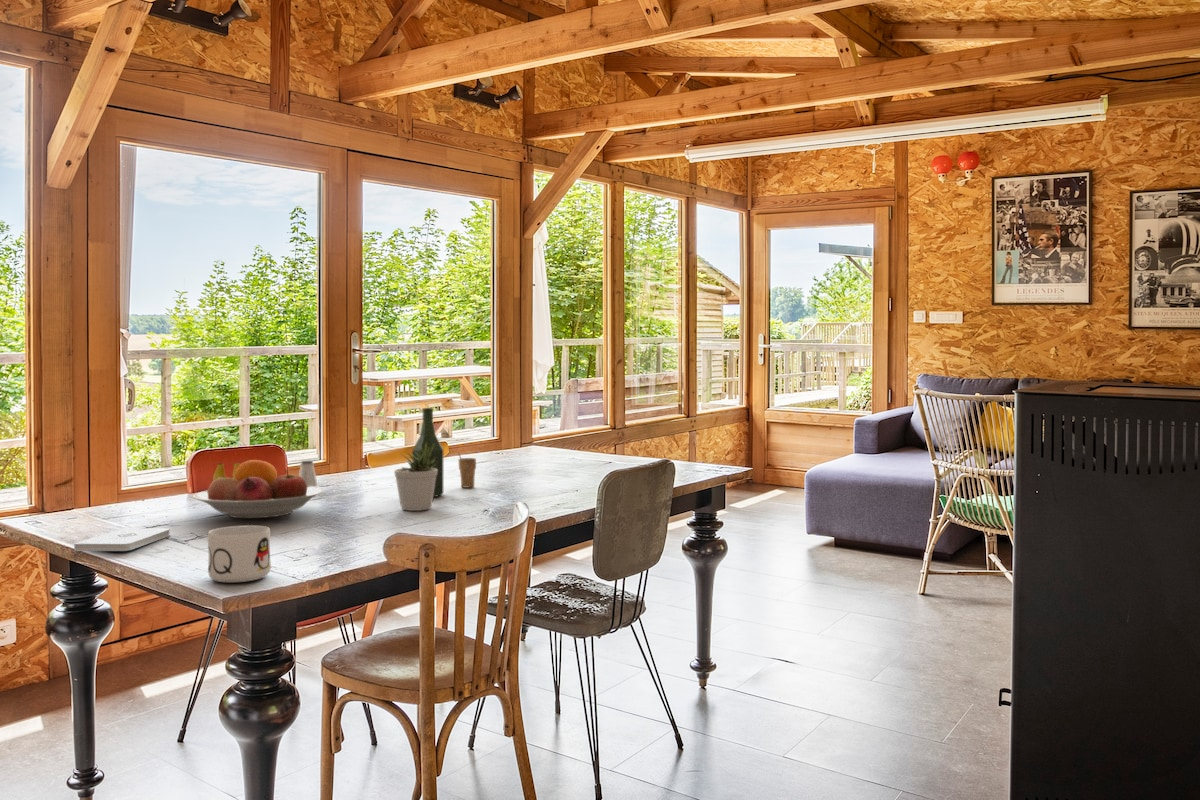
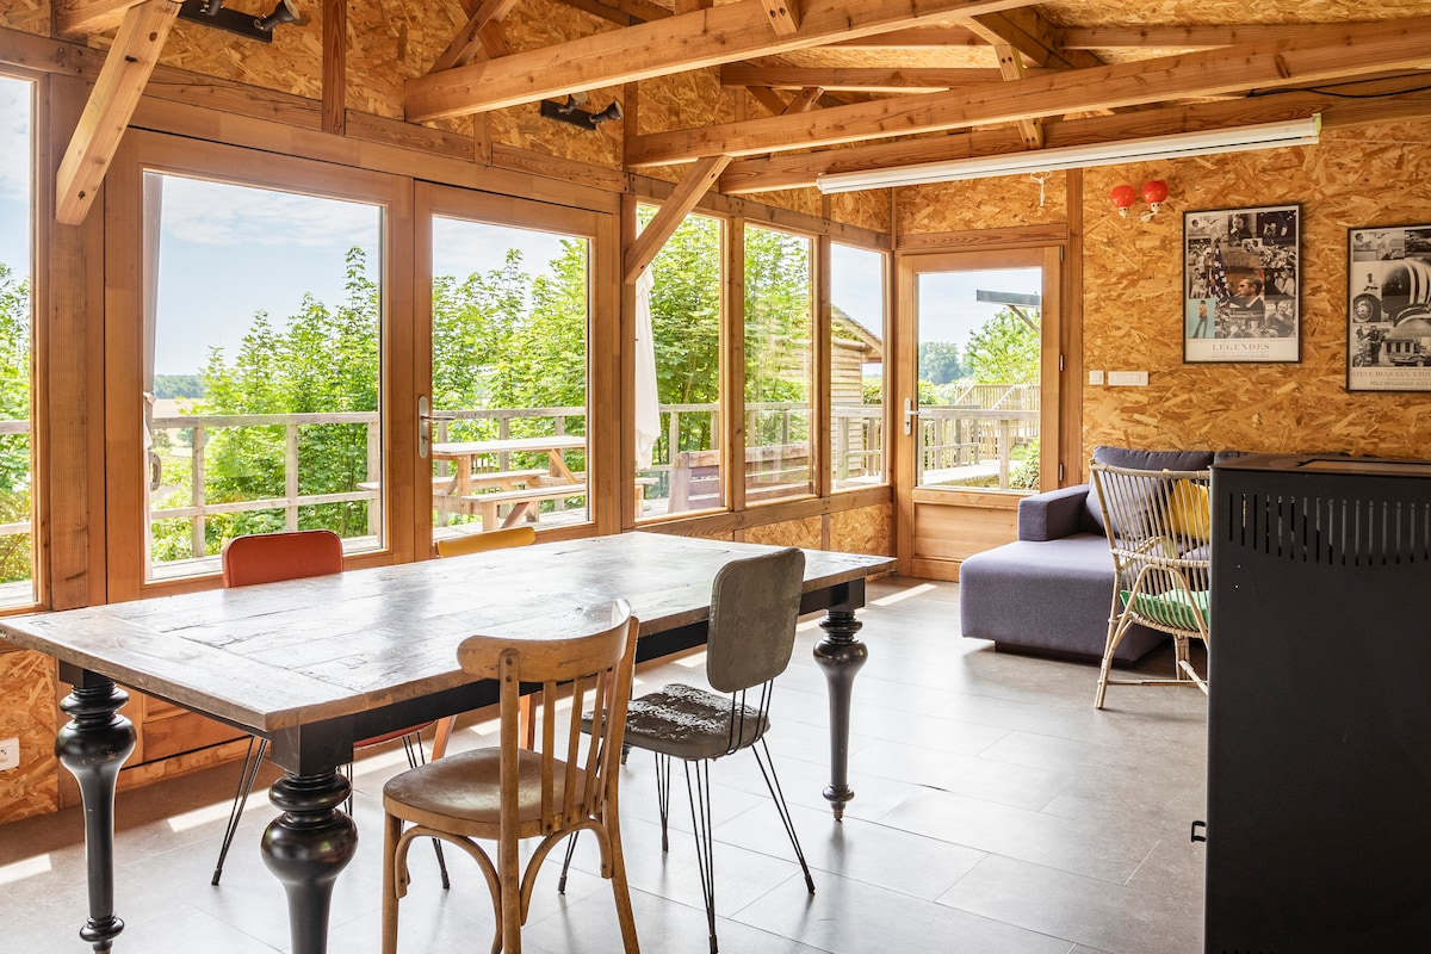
- potted plant (416, 475)
- fruit bowl (260, 487)
- mug (241, 551)
- bottle (429, 451)
- cup (467, 469)
- notepad (125, 539)
- saltshaker (307, 476)
